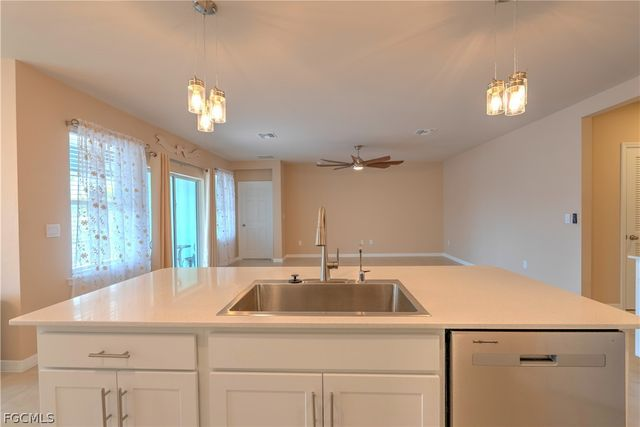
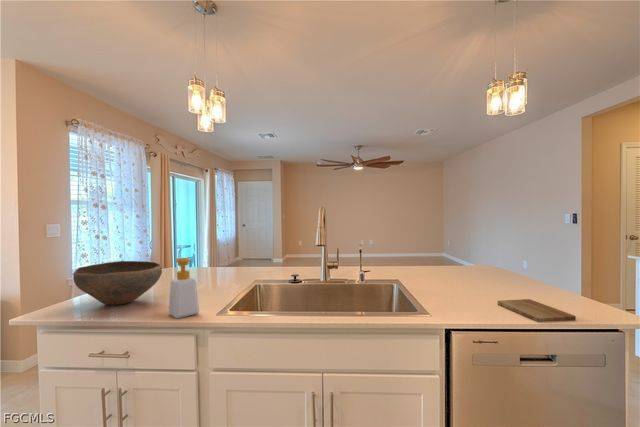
+ cutting board (533, 309)
+ soap bottle (181, 284)
+ bowl (121, 284)
